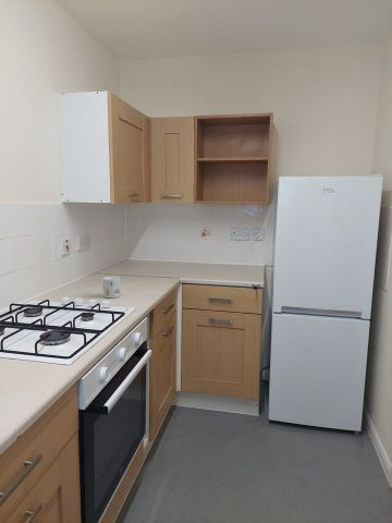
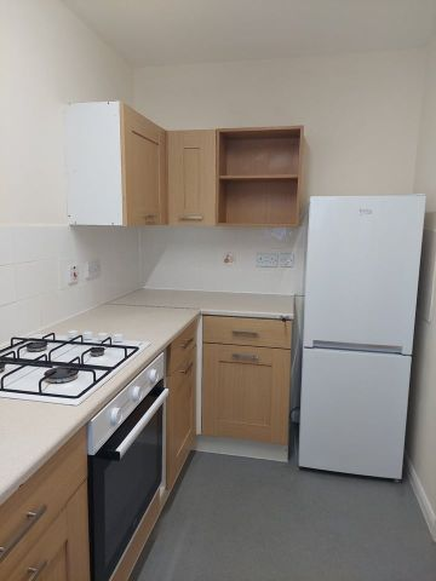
- mug (113, 285)
